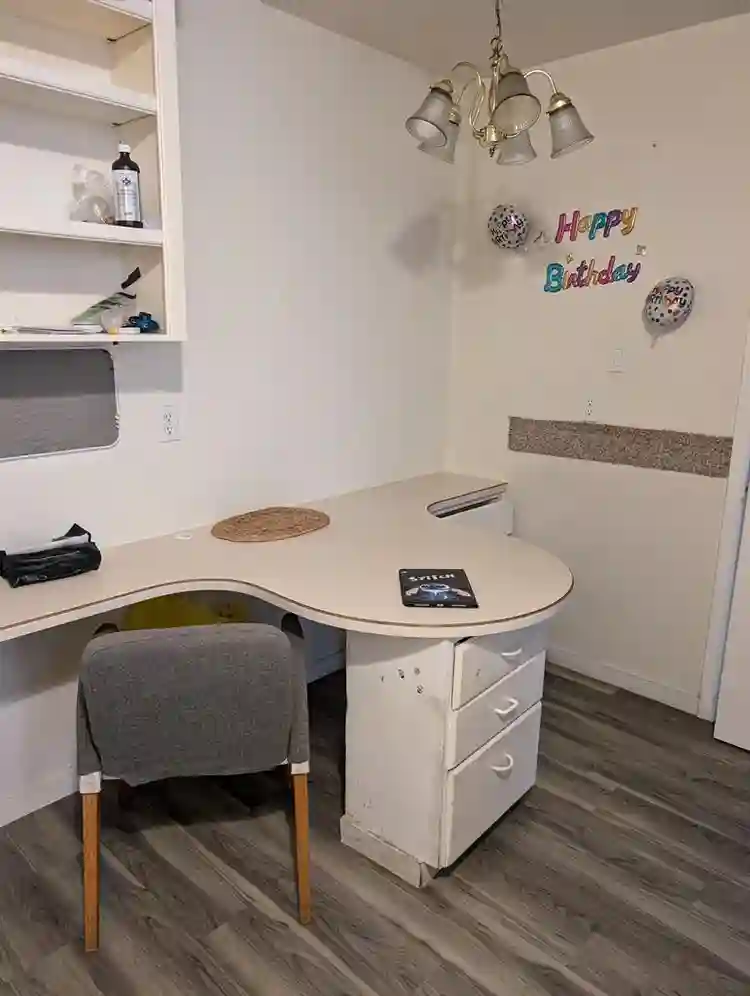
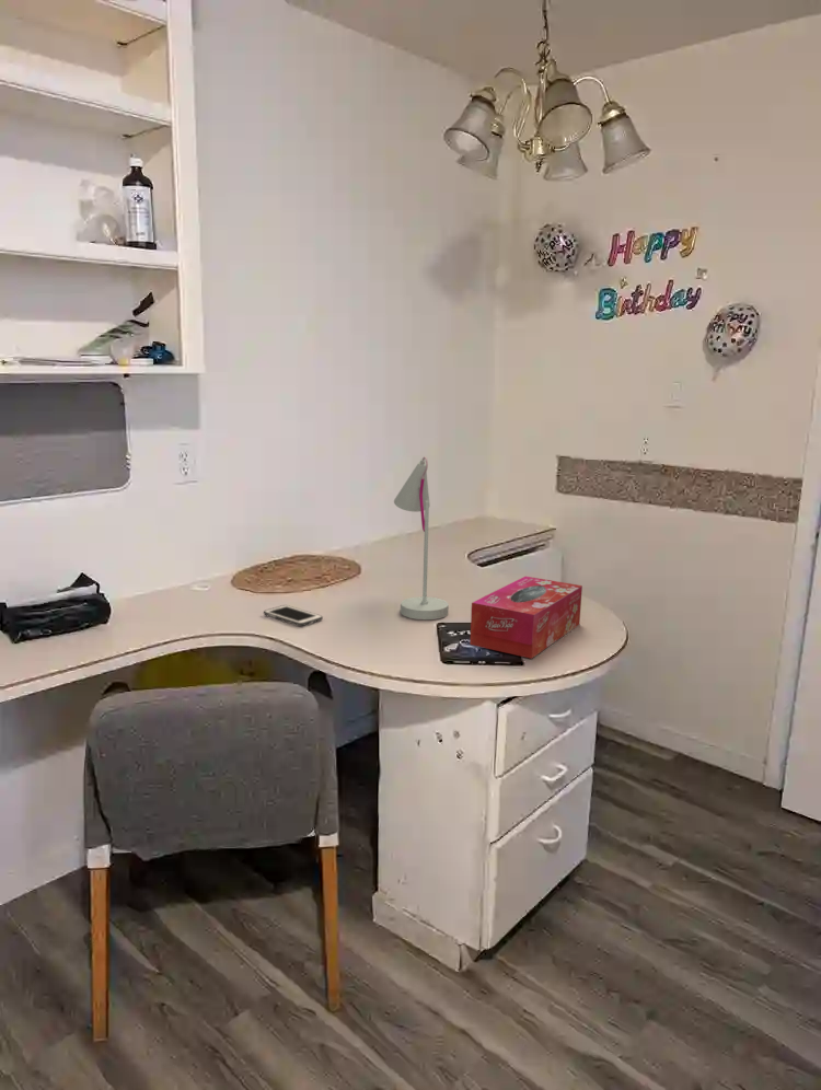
+ tissue box (528, 614)
+ desk lamp (423, 529)
+ cell phone (292, 615)
